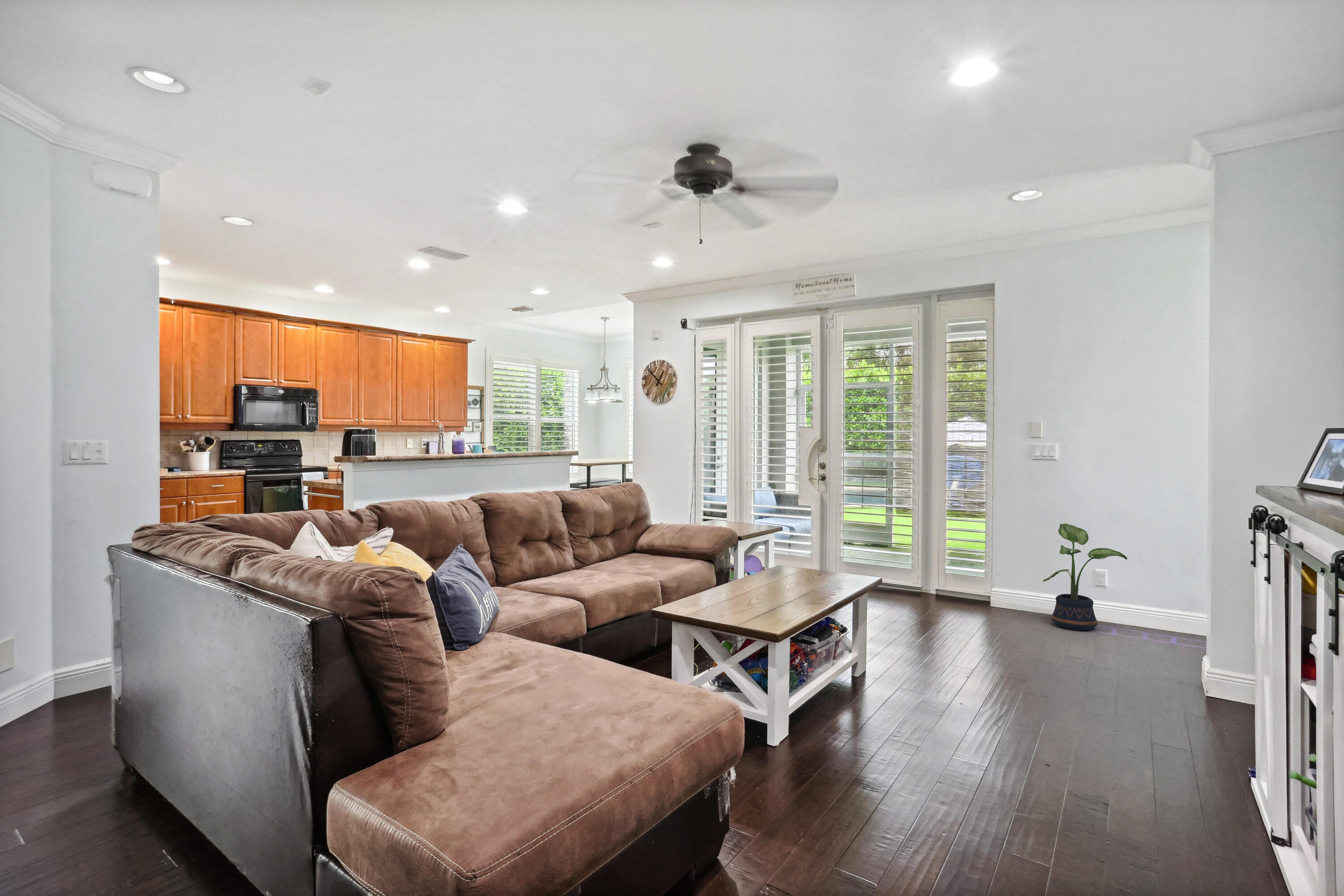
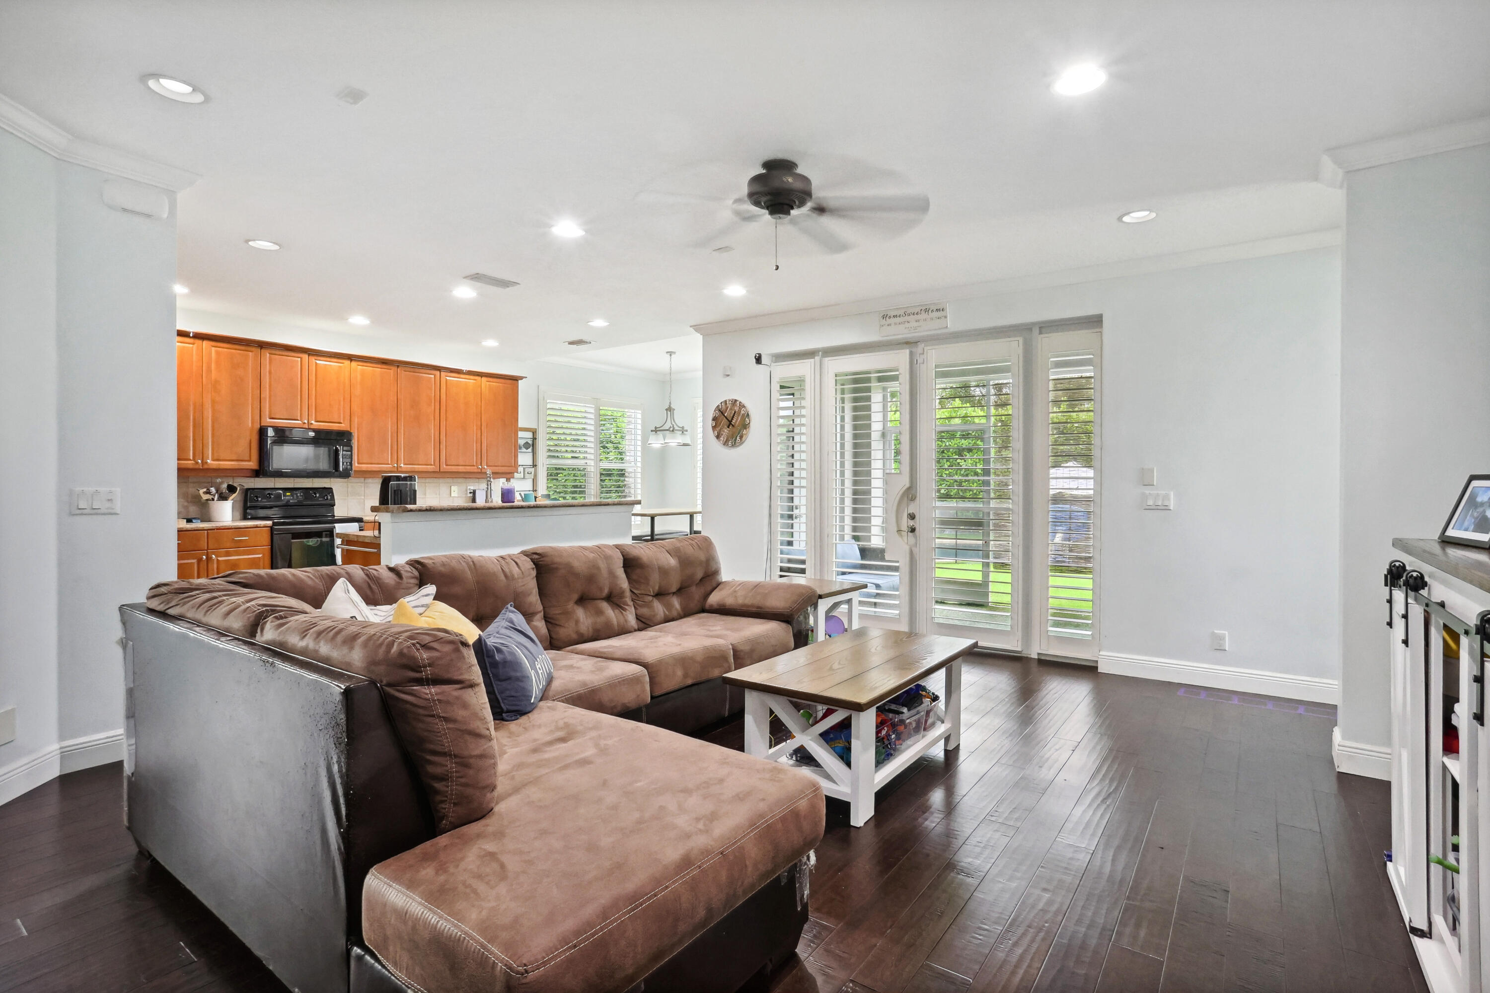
- potted plant (1080, 575)
